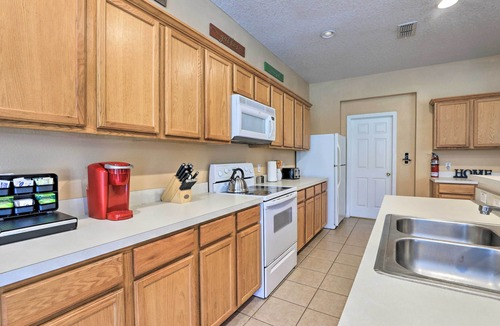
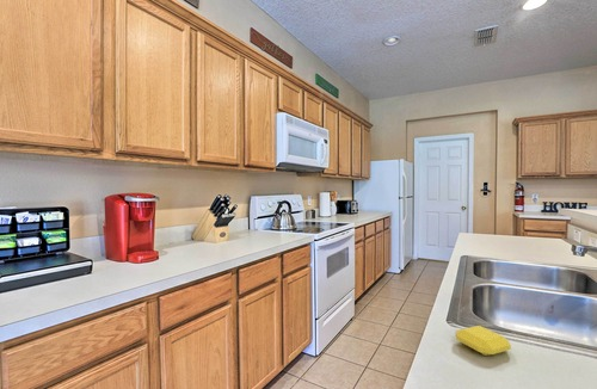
+ soap bar (481, 339)
